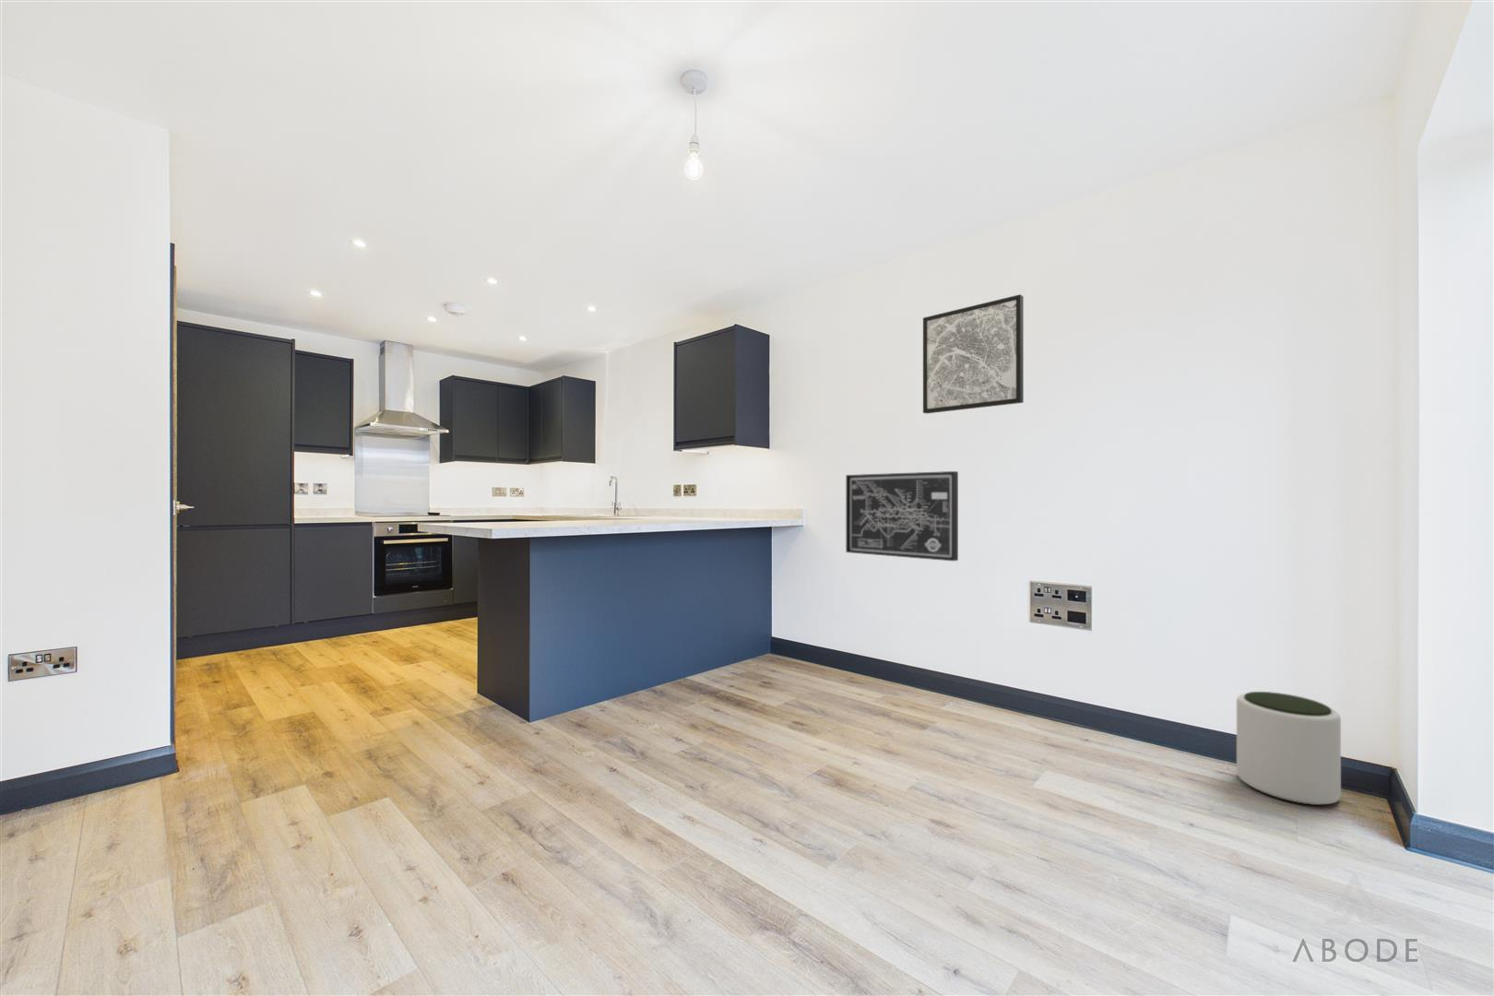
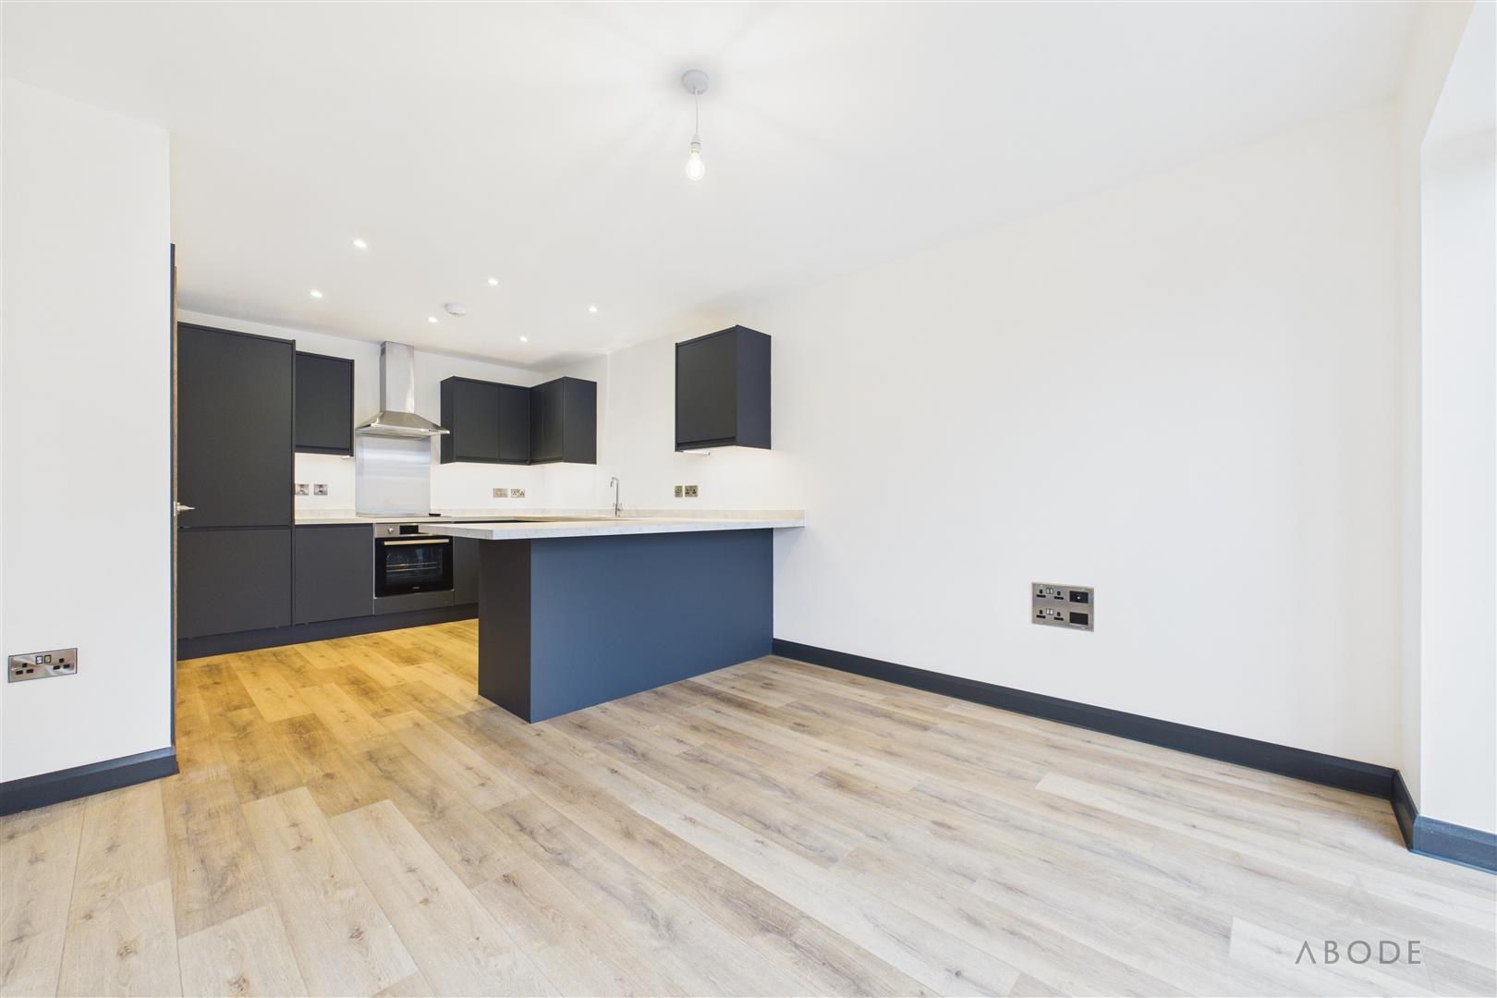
- wall art (898, 515)
- plant pot (1286, 745)
- wall art (970, 358)
